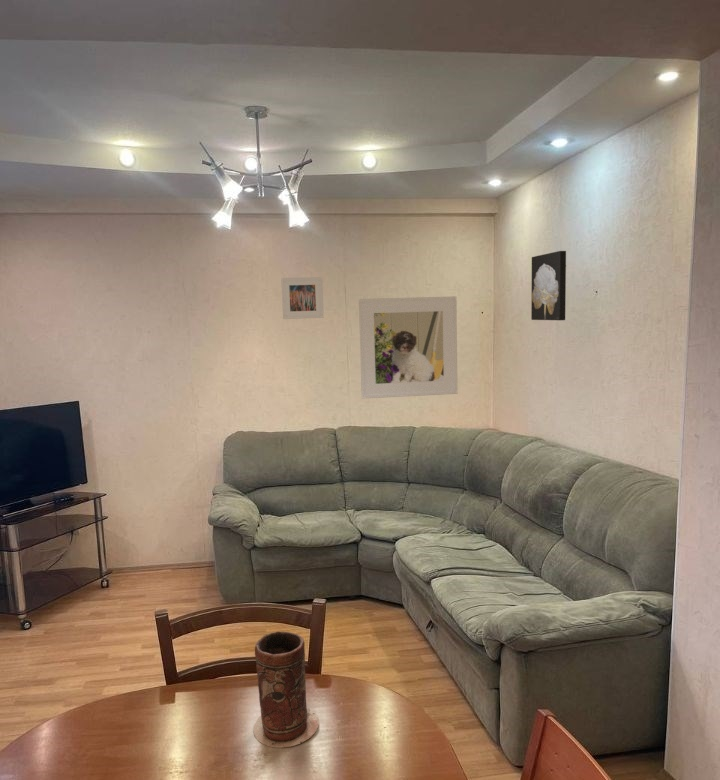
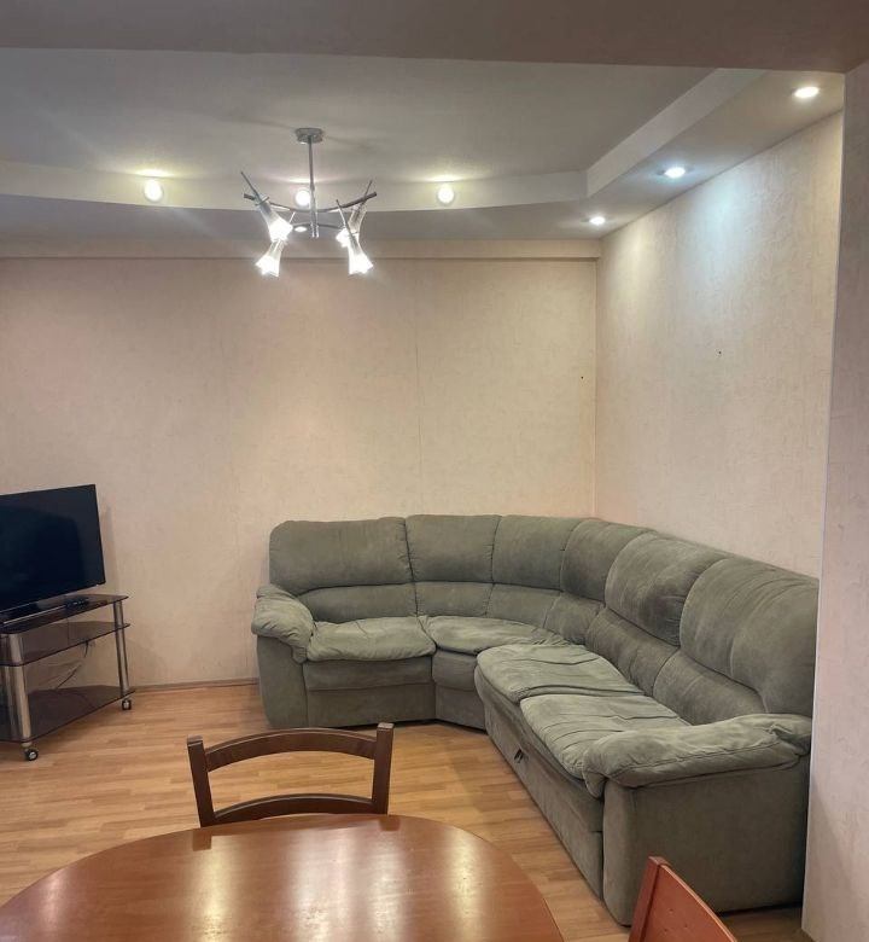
- vase (284, 682)
- wall art (548, 287)
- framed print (302, 298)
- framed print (409, 347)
